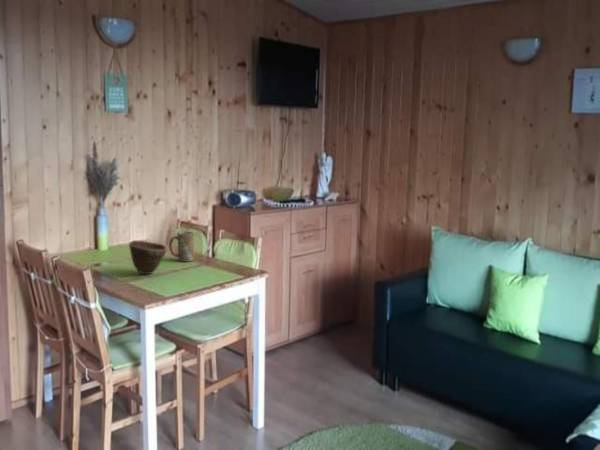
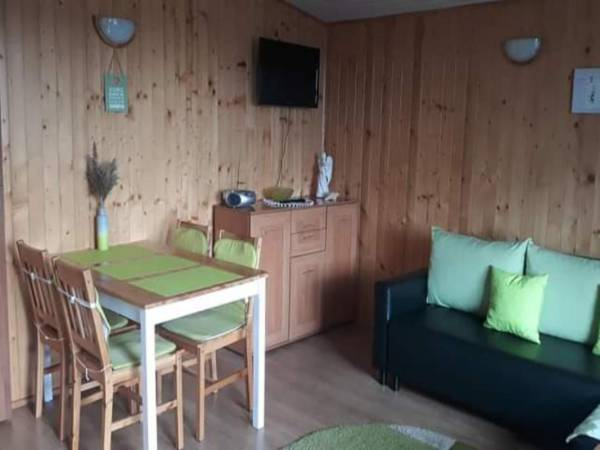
- mug (182, 246)
- bowl (148, 257)
